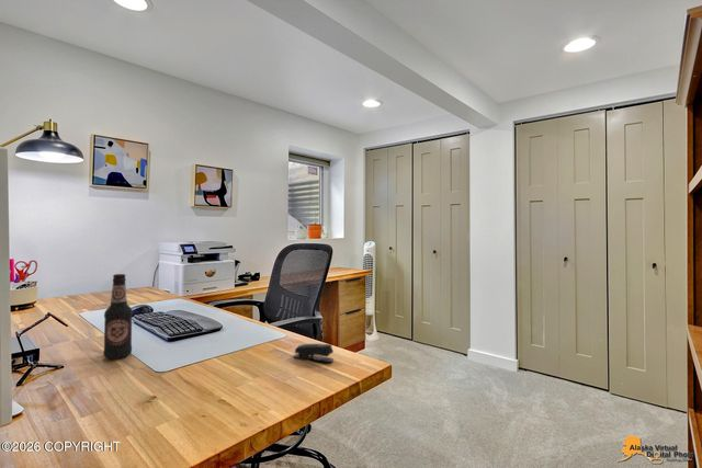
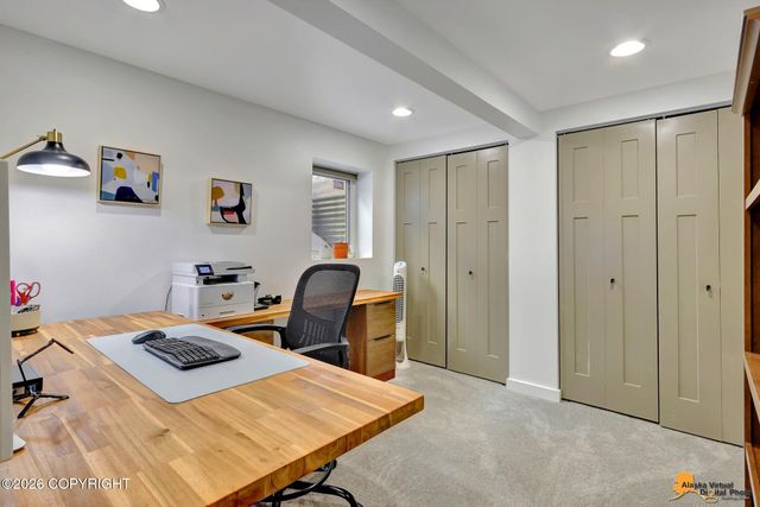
- bottle (118, 315)
- stapler (313, 350)
